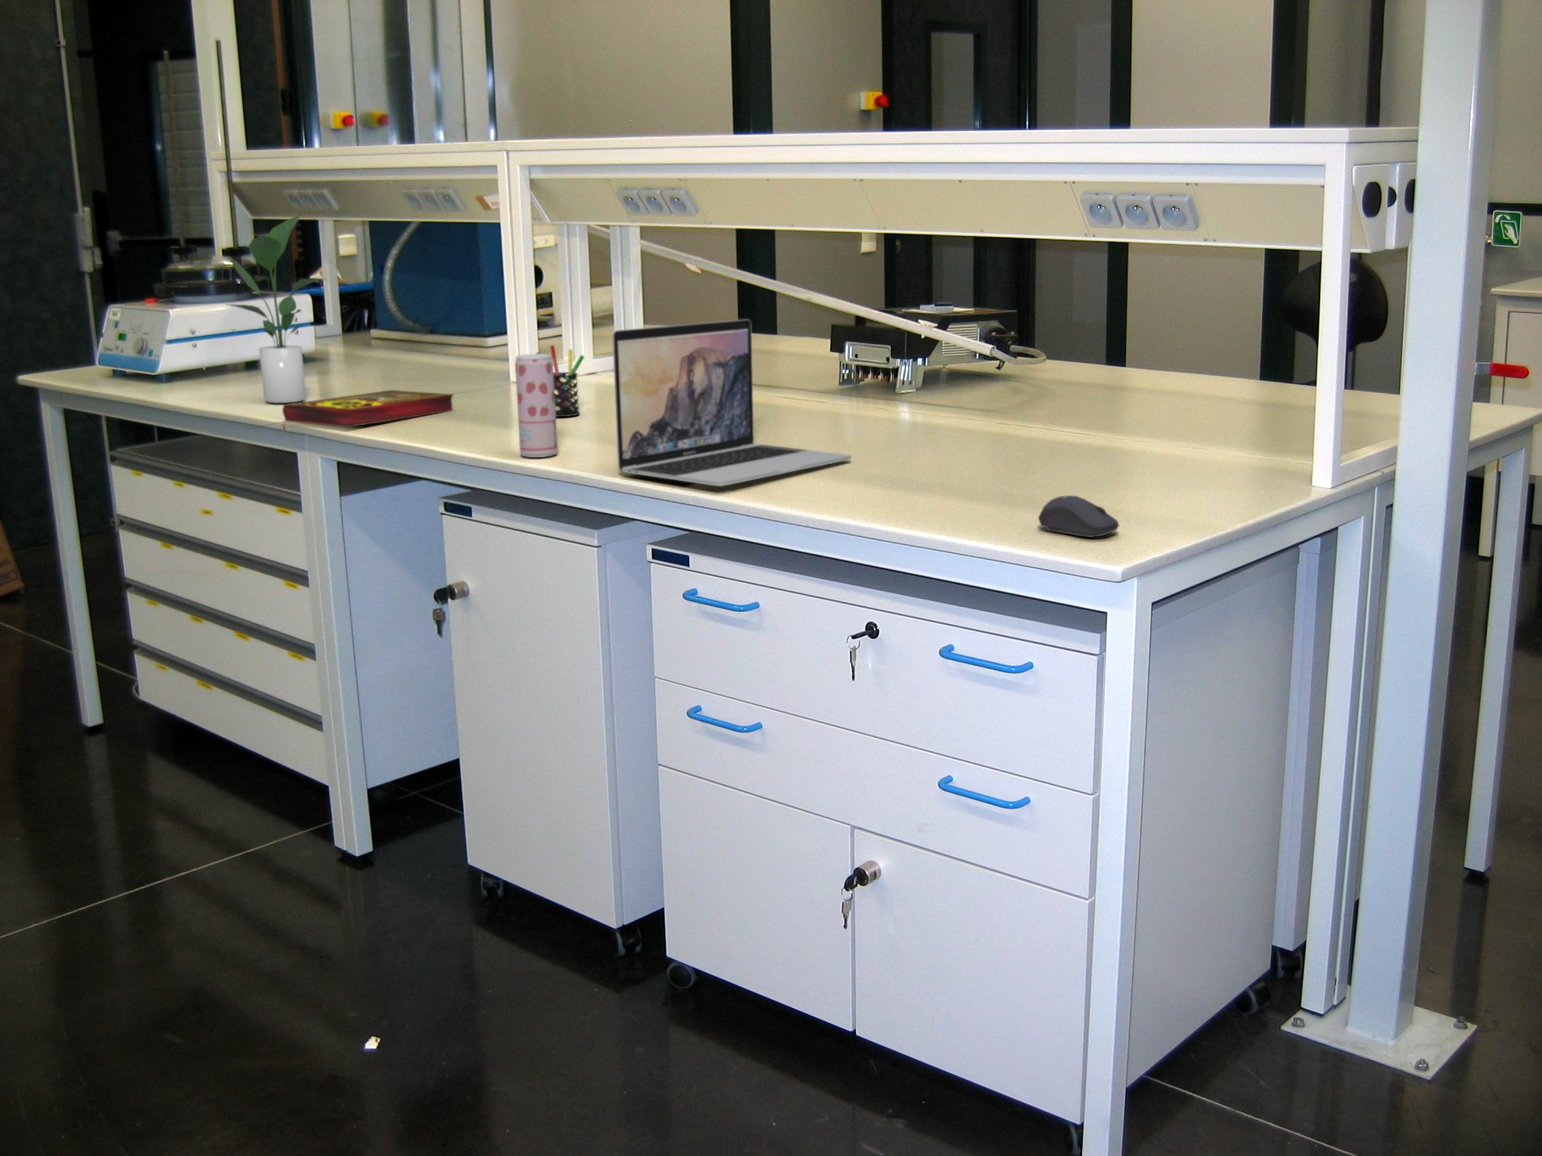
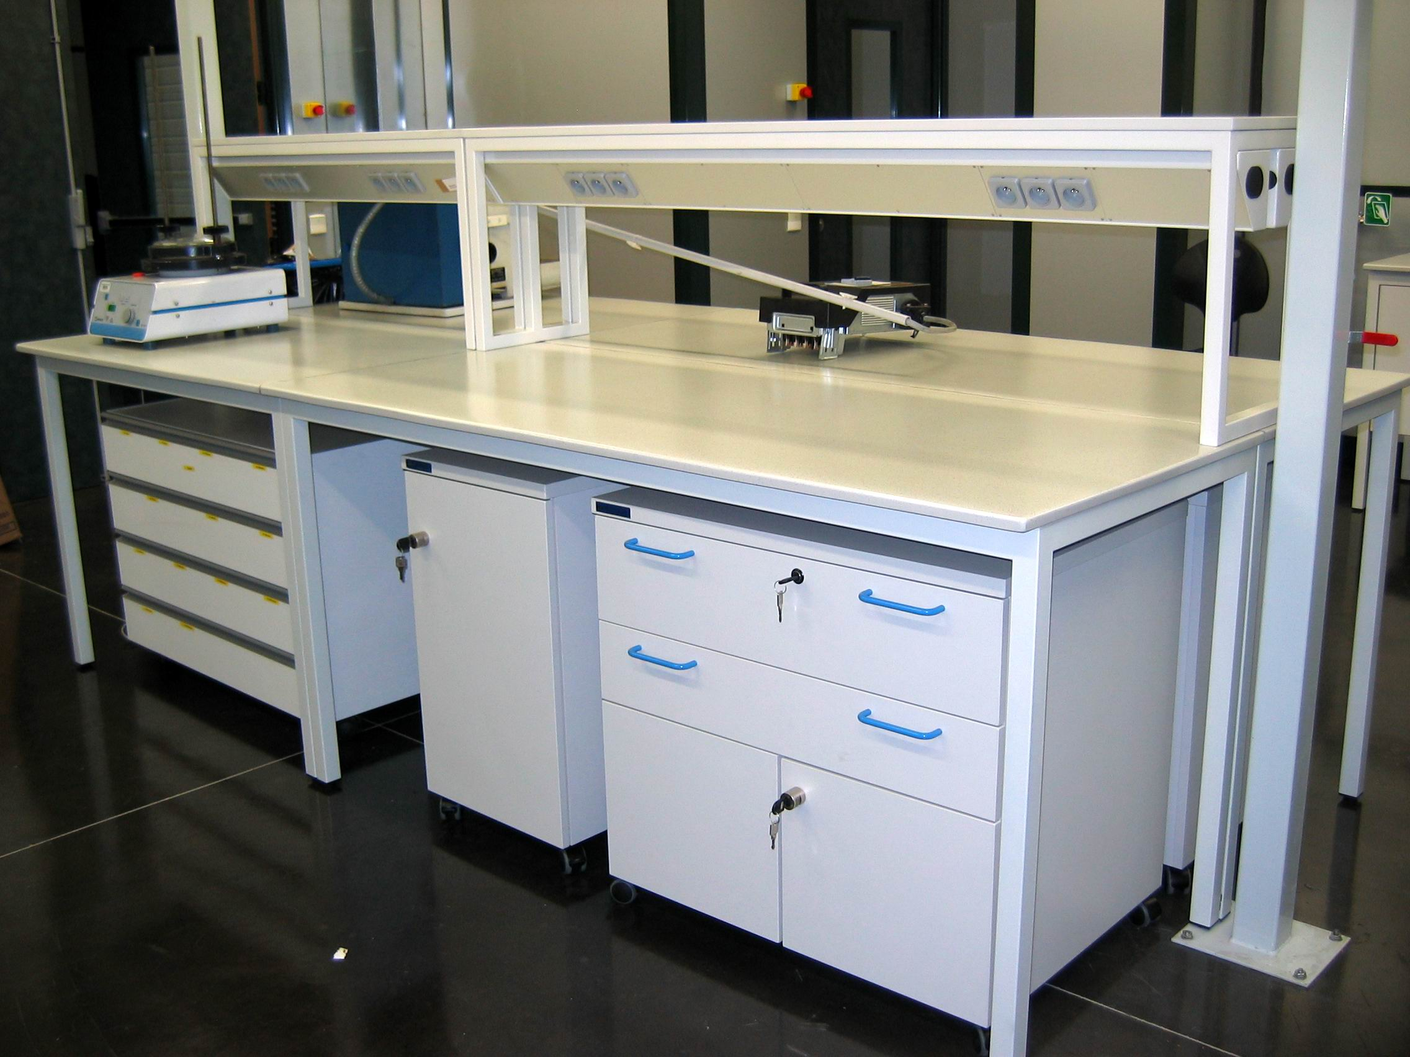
- computer mouse (1078, 514)
- laptop (736, 398)
- beverage can (537, 406)
- potted plant (270, 310)
- book (370, 407)
- pen holder (565, 379)
